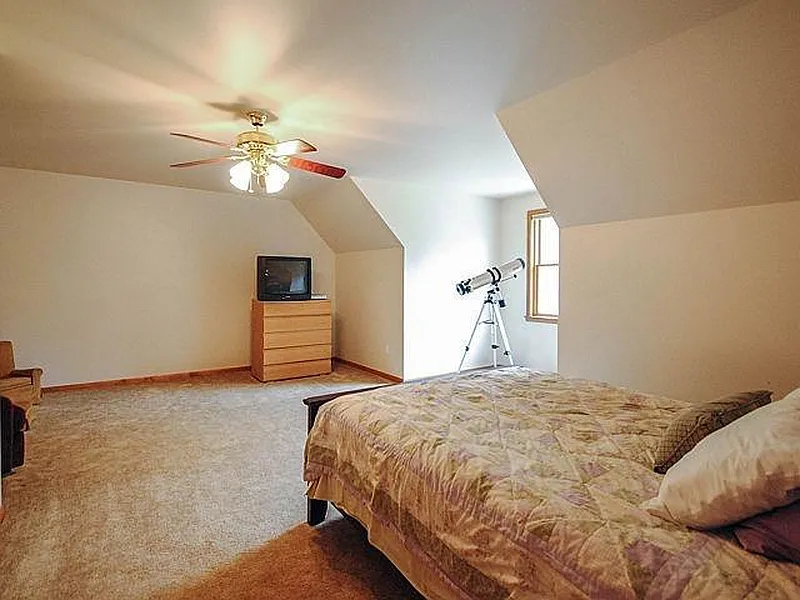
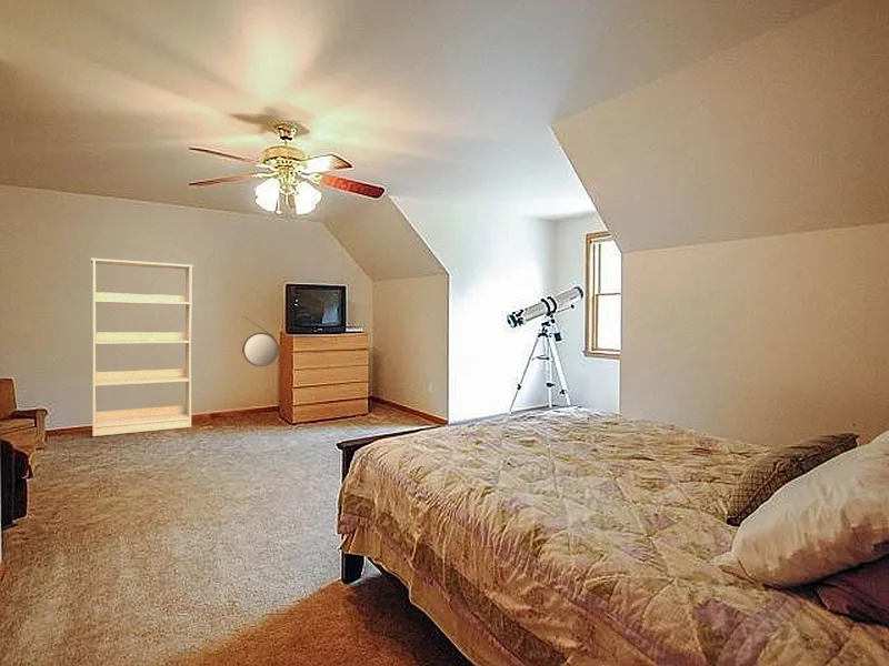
+ home mirror (260, 341)
+ bookcase (143, 342)
